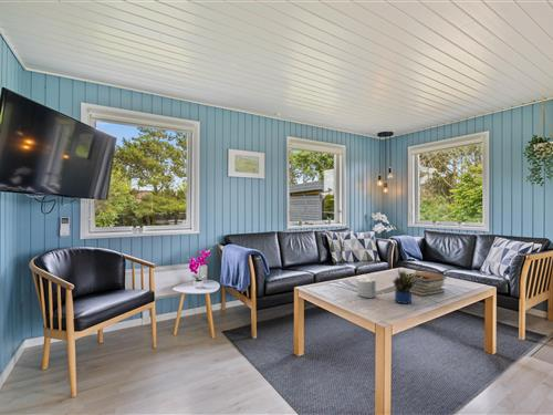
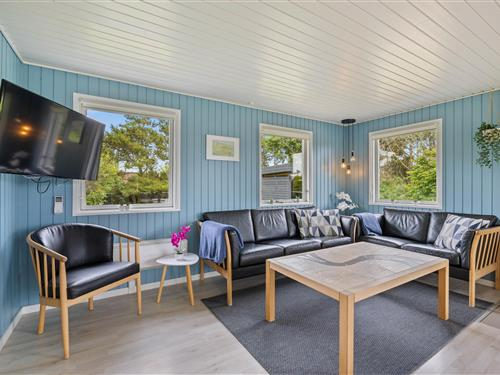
- potted plant (408, 281)
- candle (366, 286)
- book stack (426, 282)
